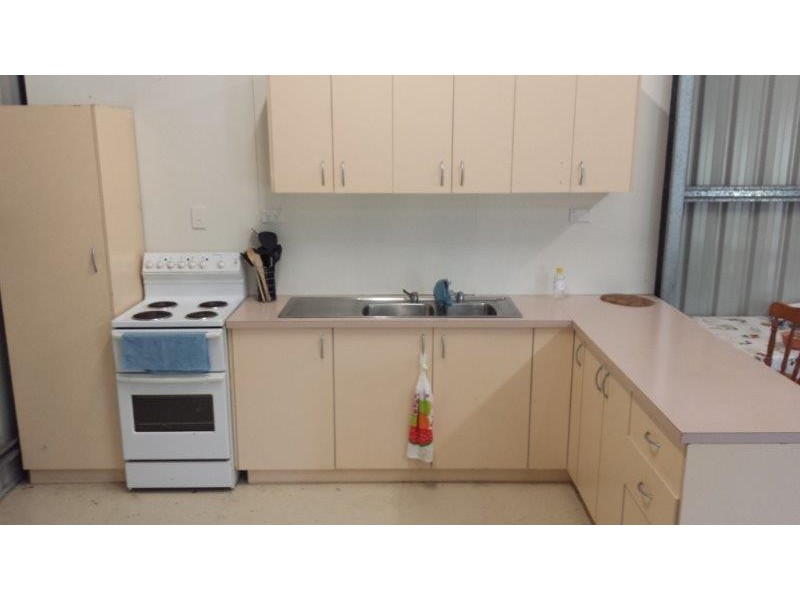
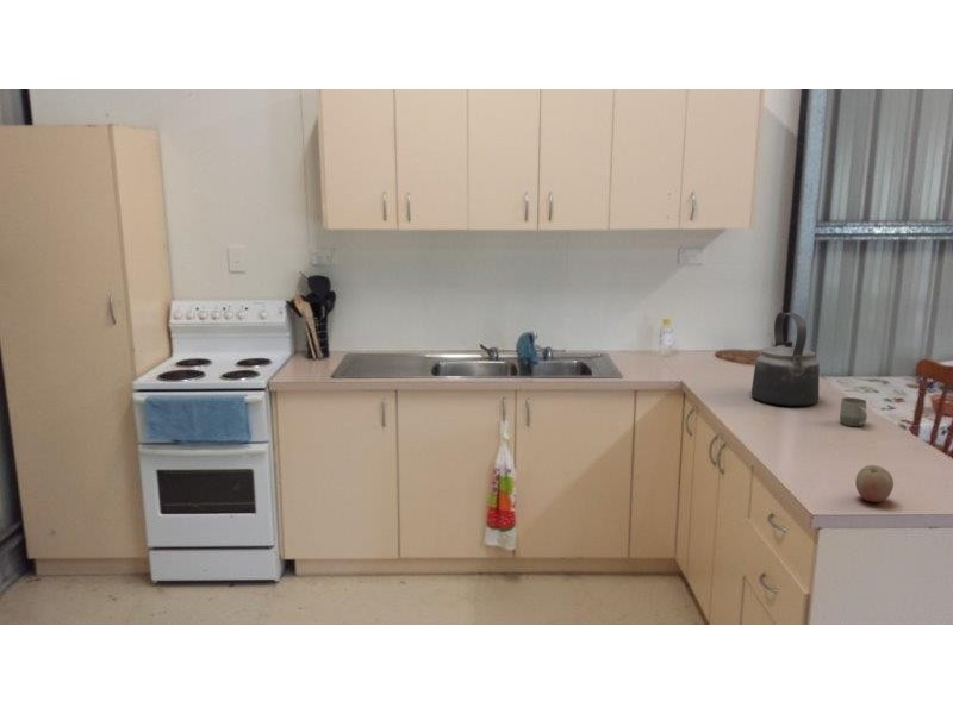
+ fruit (873, 483)
+ cup (855, 413)
+ kettle (785, 355)
